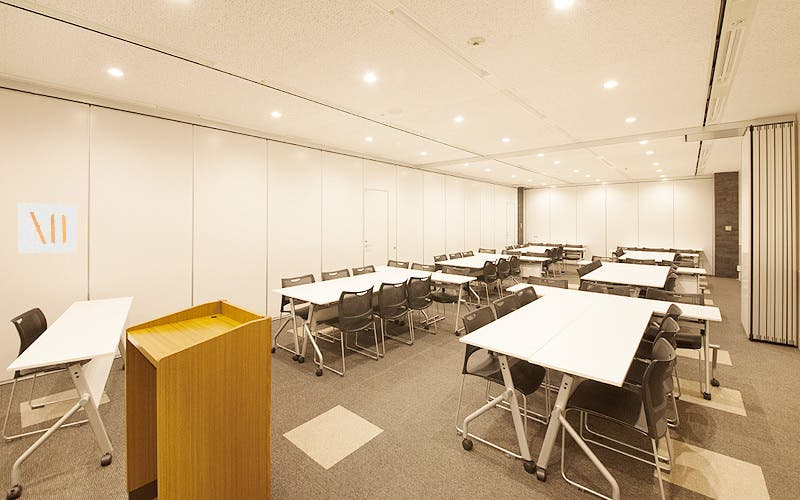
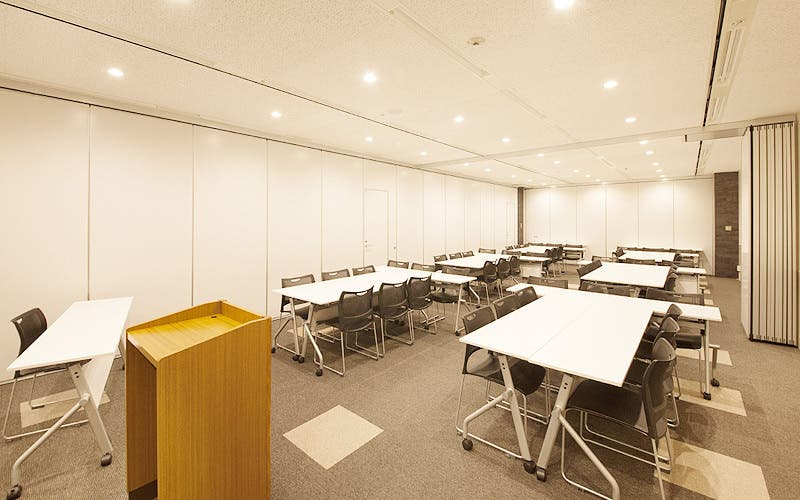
- wall art (48, 228)
